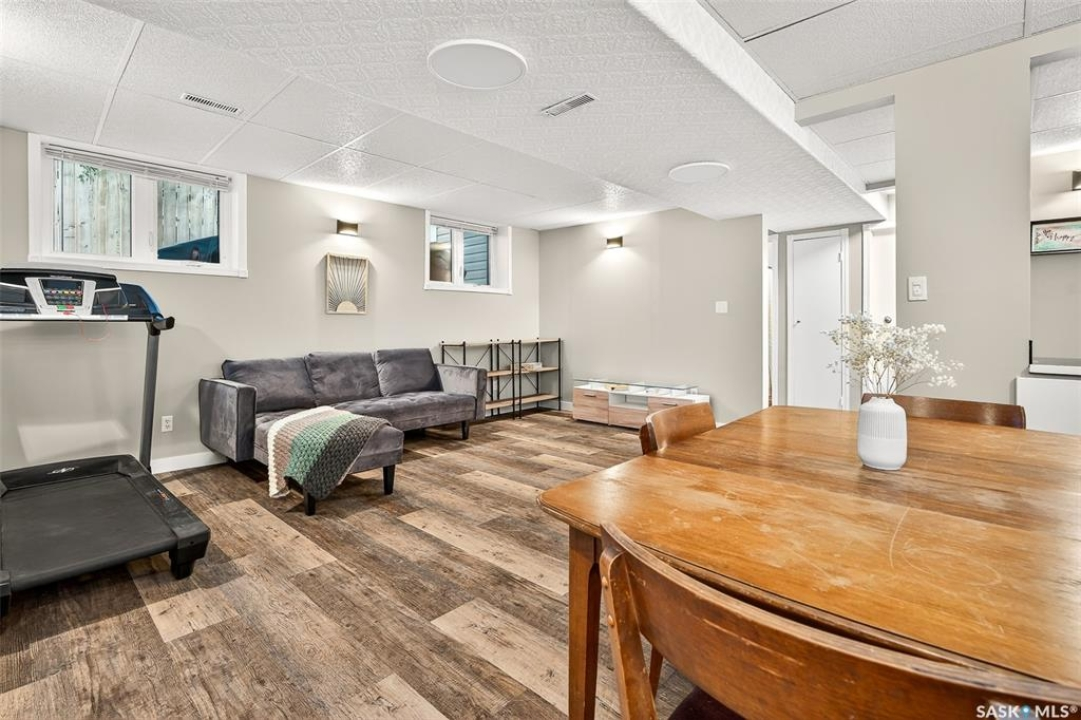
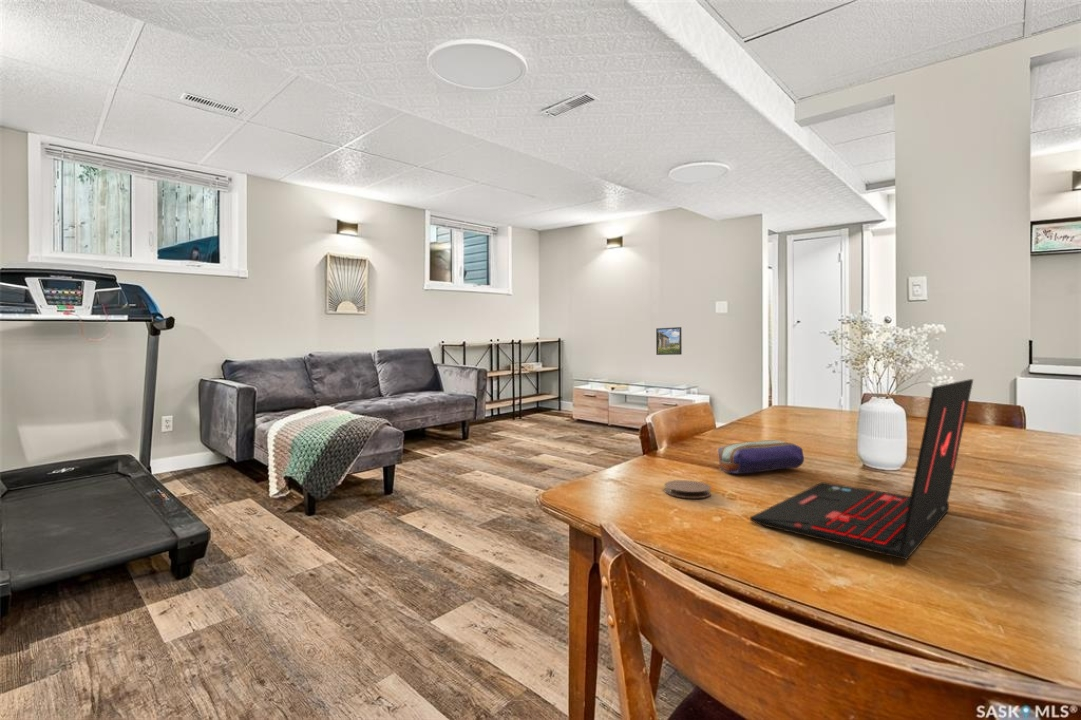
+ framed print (668, 341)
+ coaster (687, 488)
+ pencil case (761, 456)
+ laptop (860, 488)
